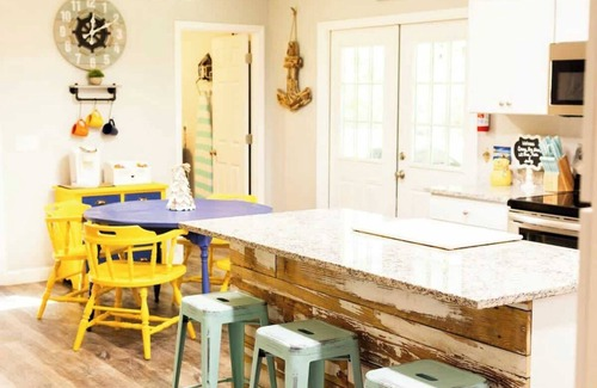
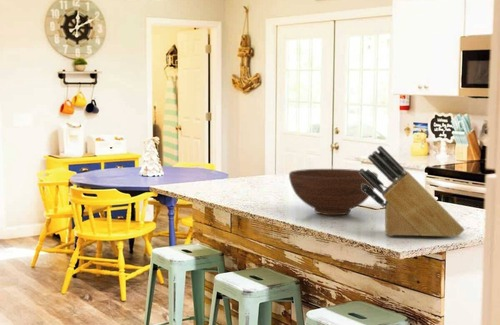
+ fruit bowl (332, 193)
+ knife block (410, 190)
